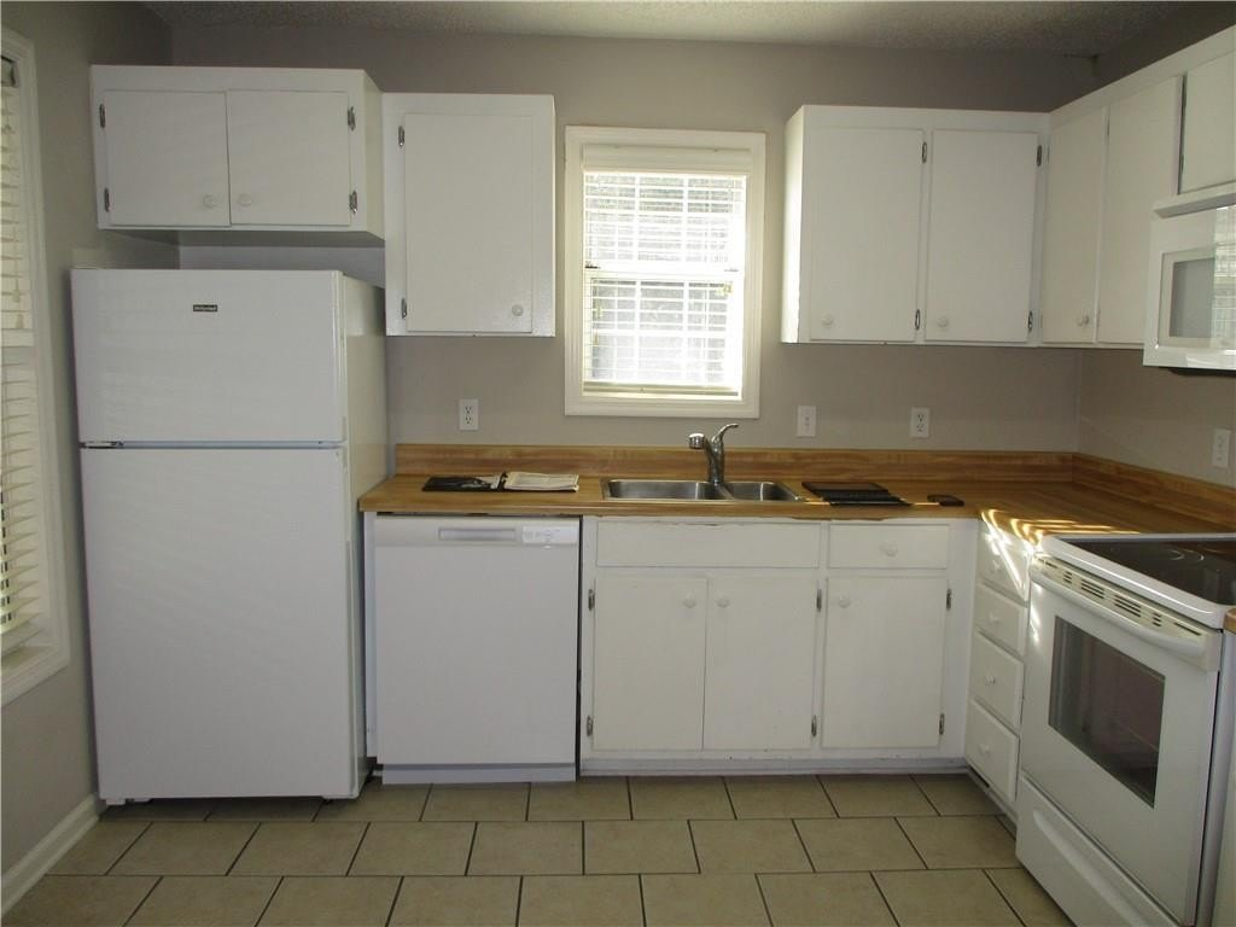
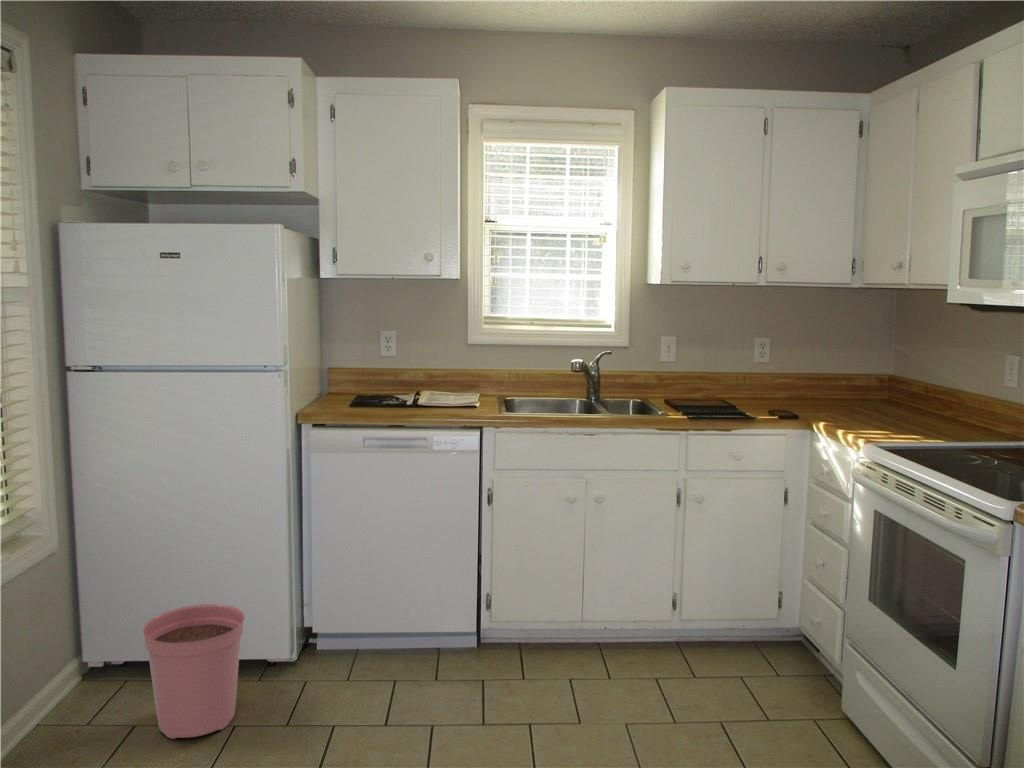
+ plant pot (196, 671)
